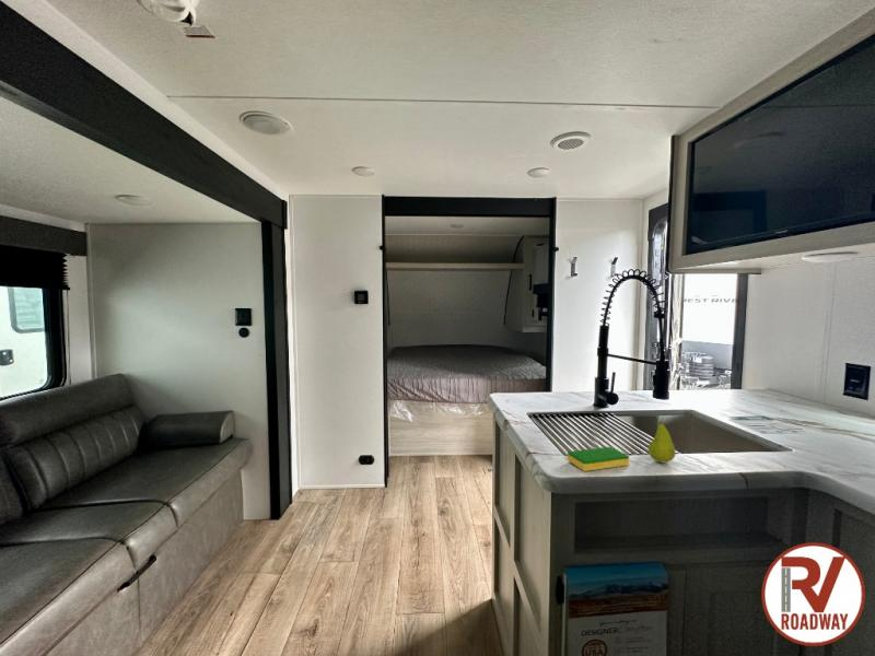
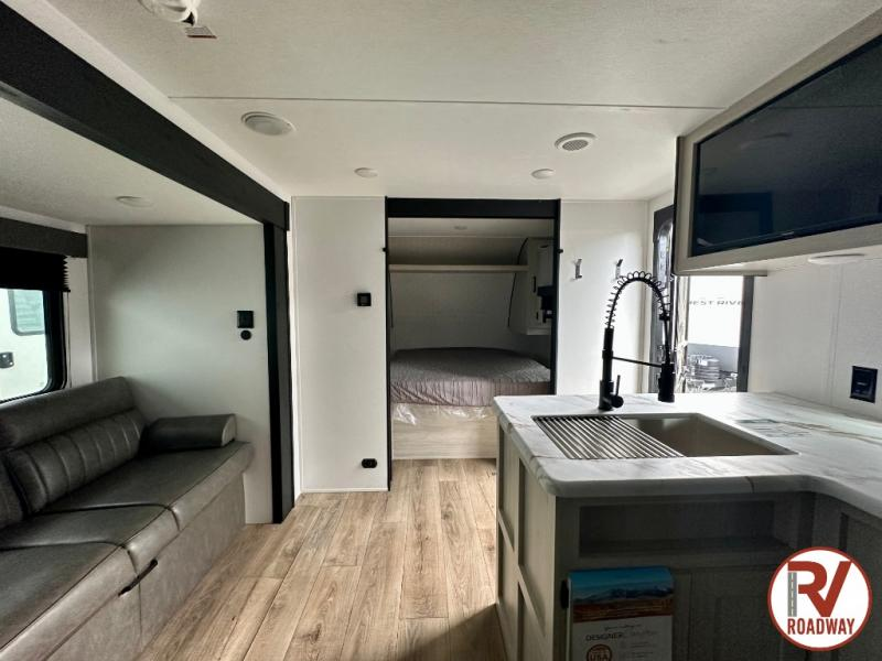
- fruit (662, 438)
- dish sponge (597, 458)
